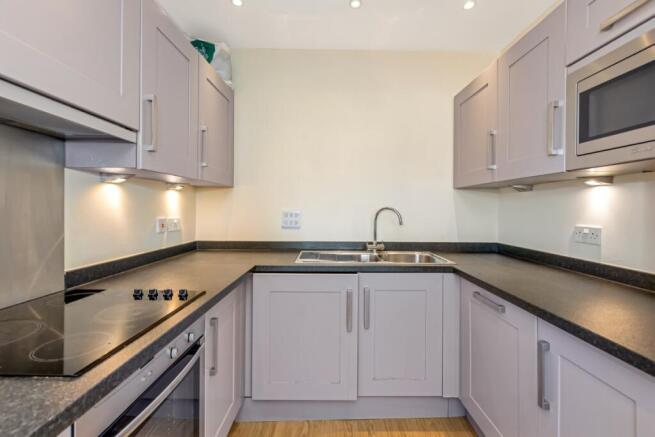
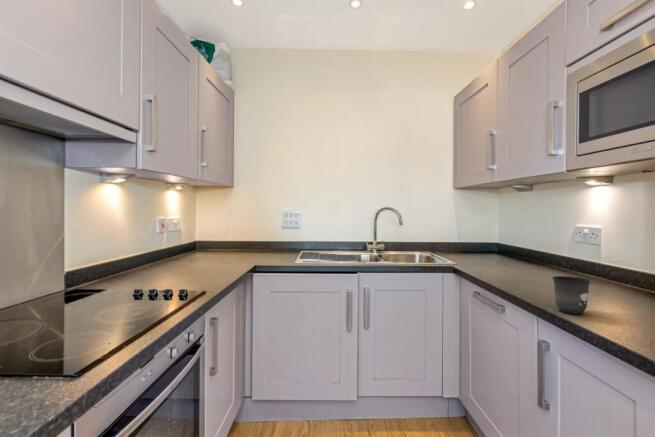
+ mug (574, 294)
